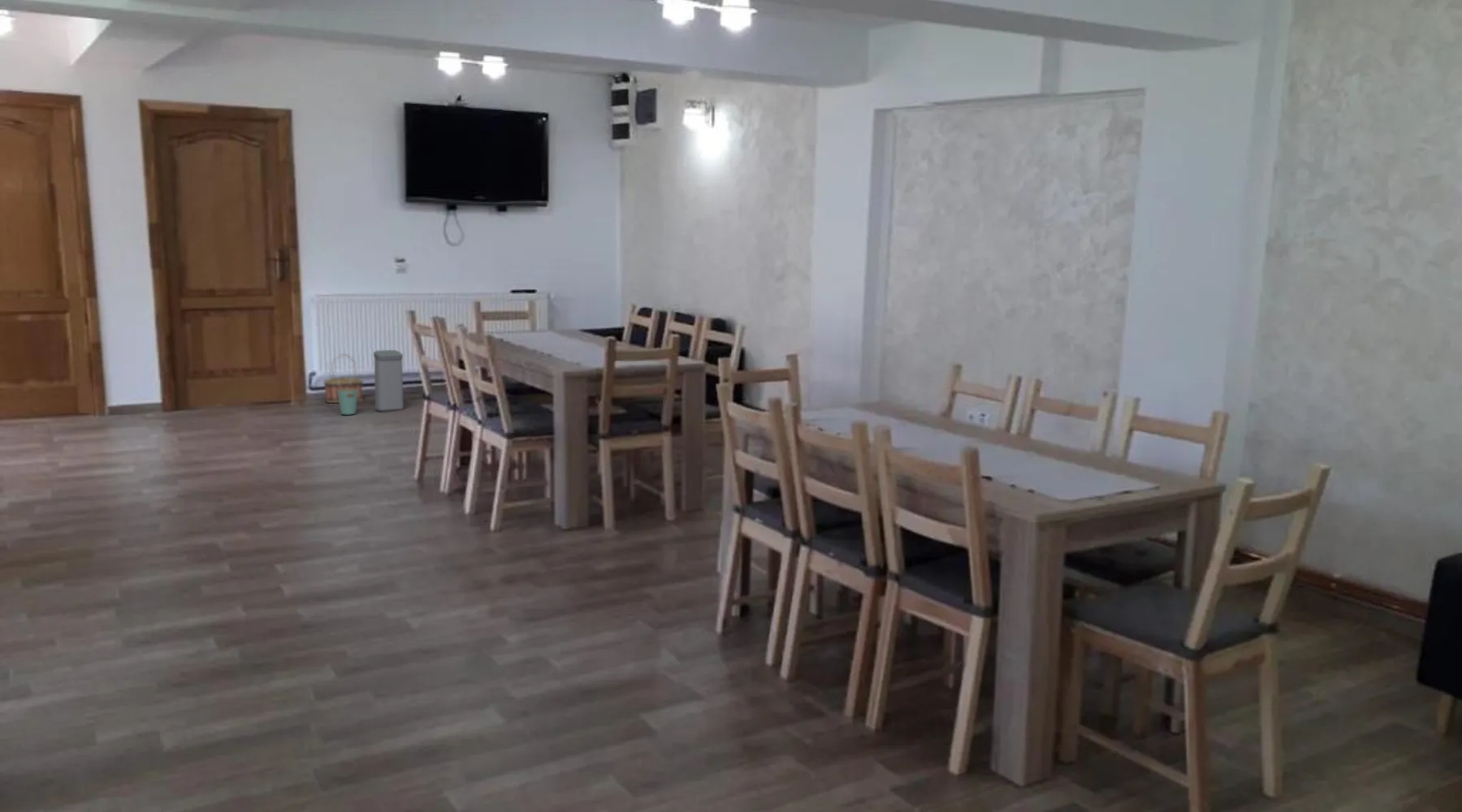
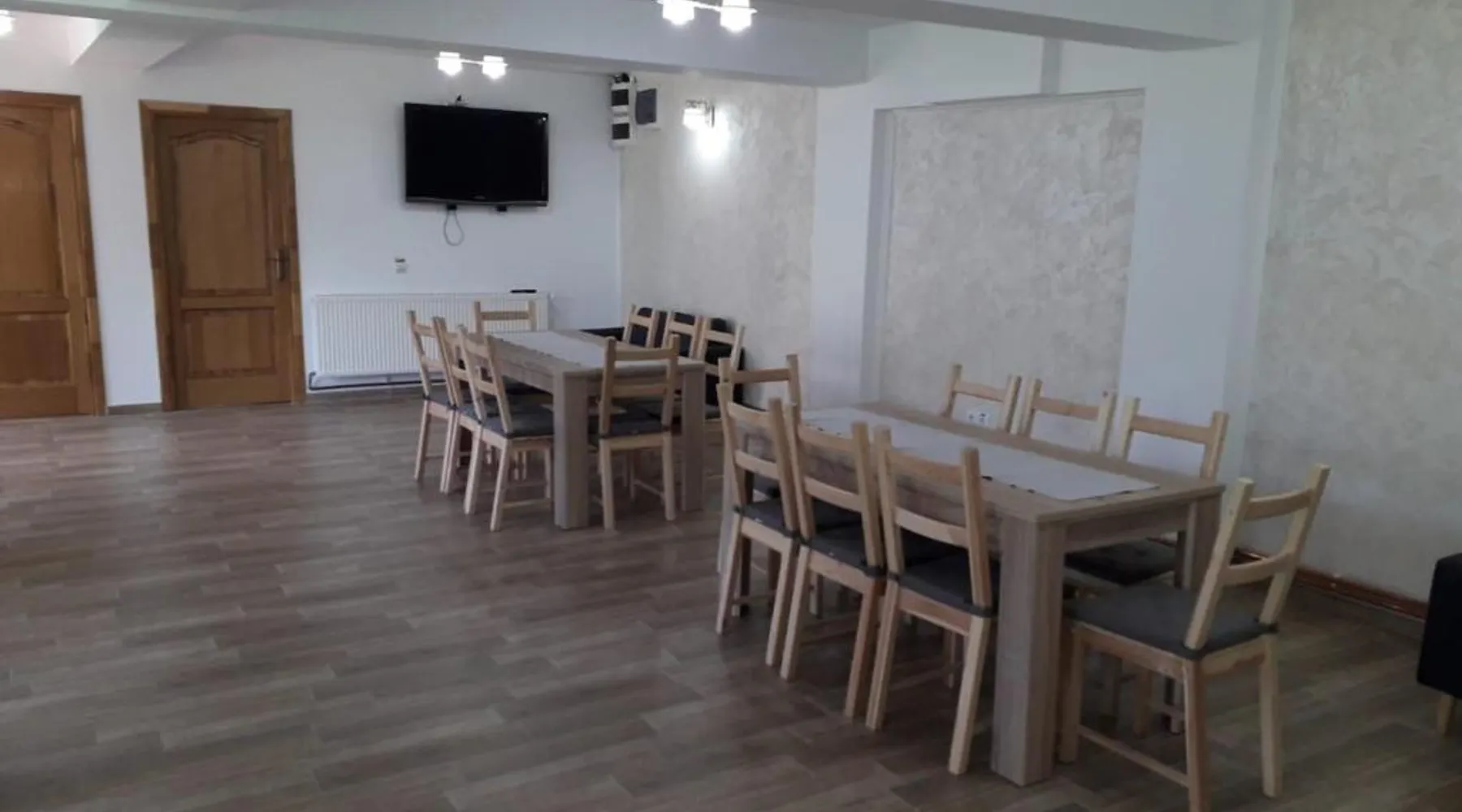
- trash can (374, 382)
- basket (343, 378)
